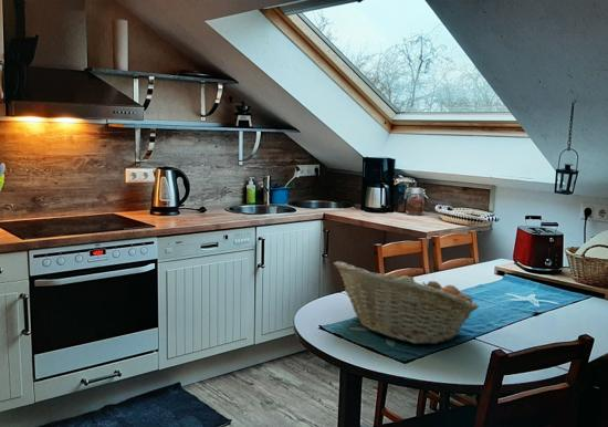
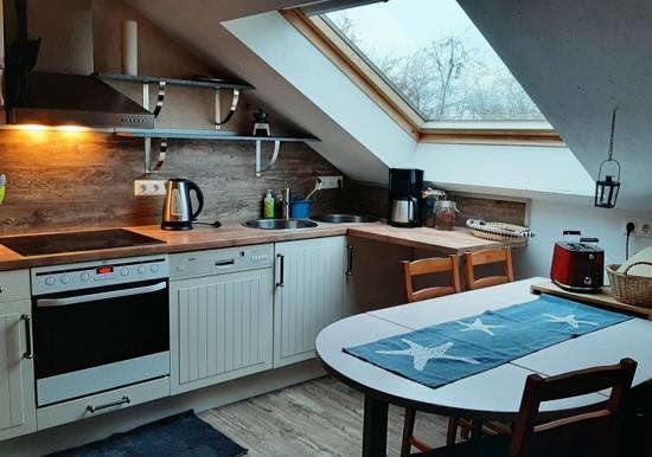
- fruit basket (402, 295)
